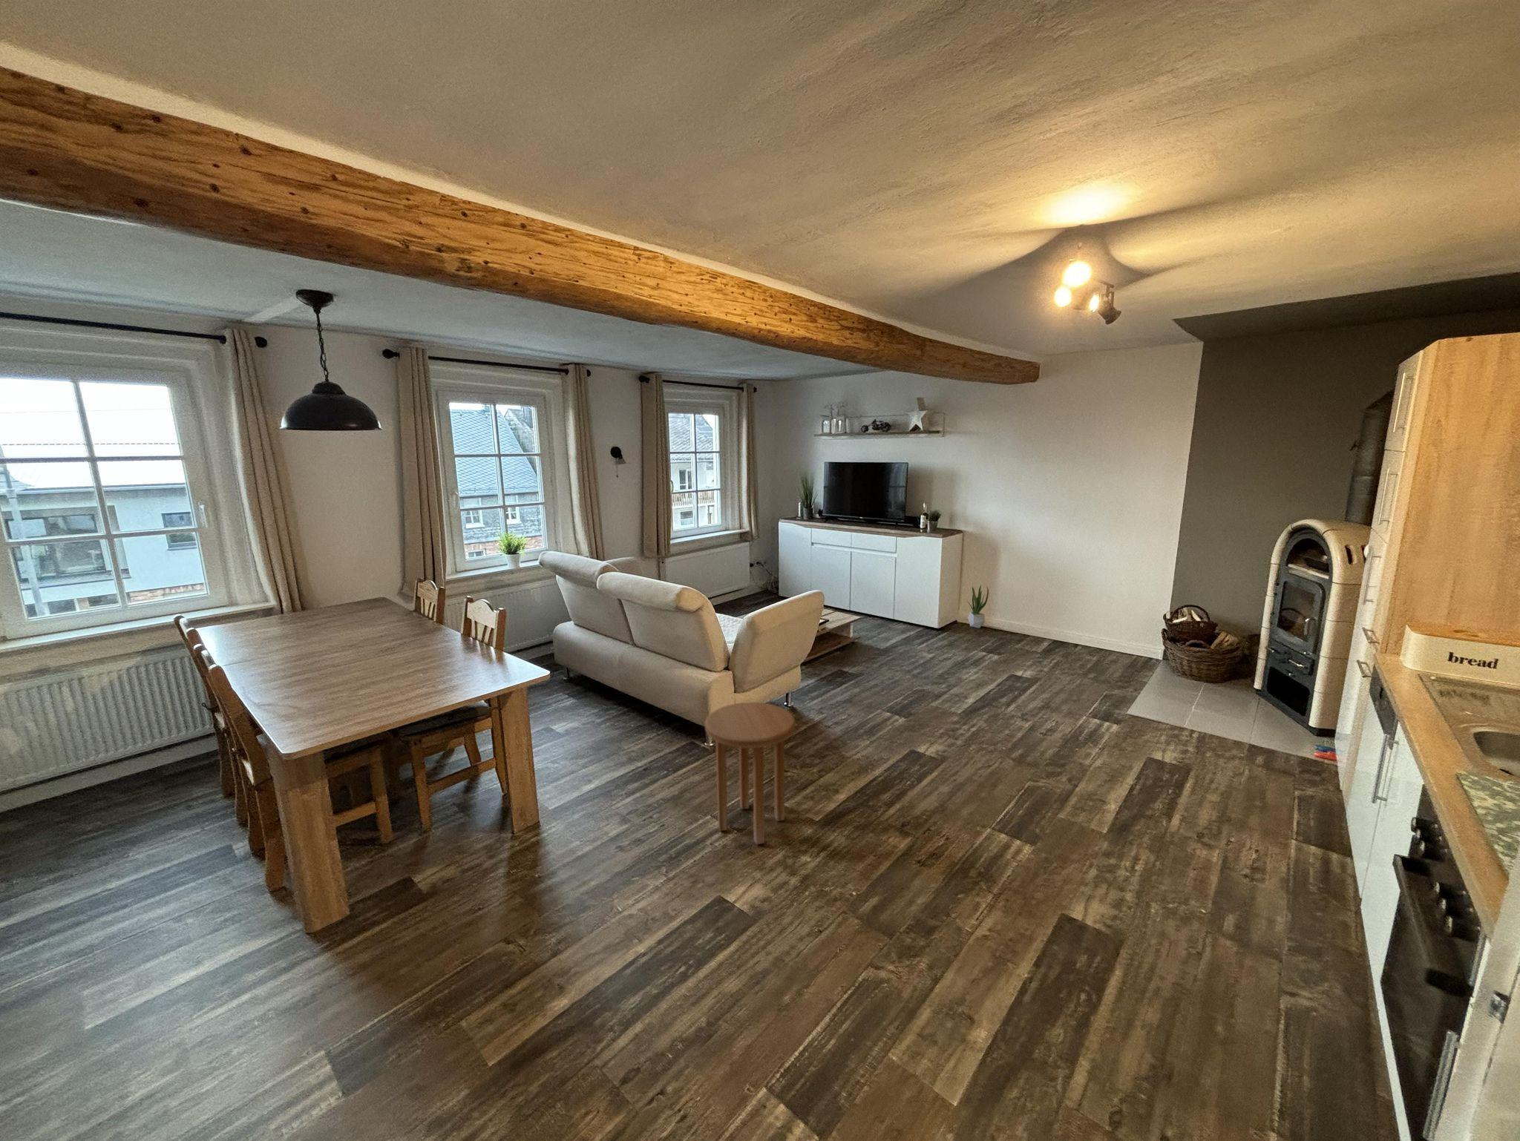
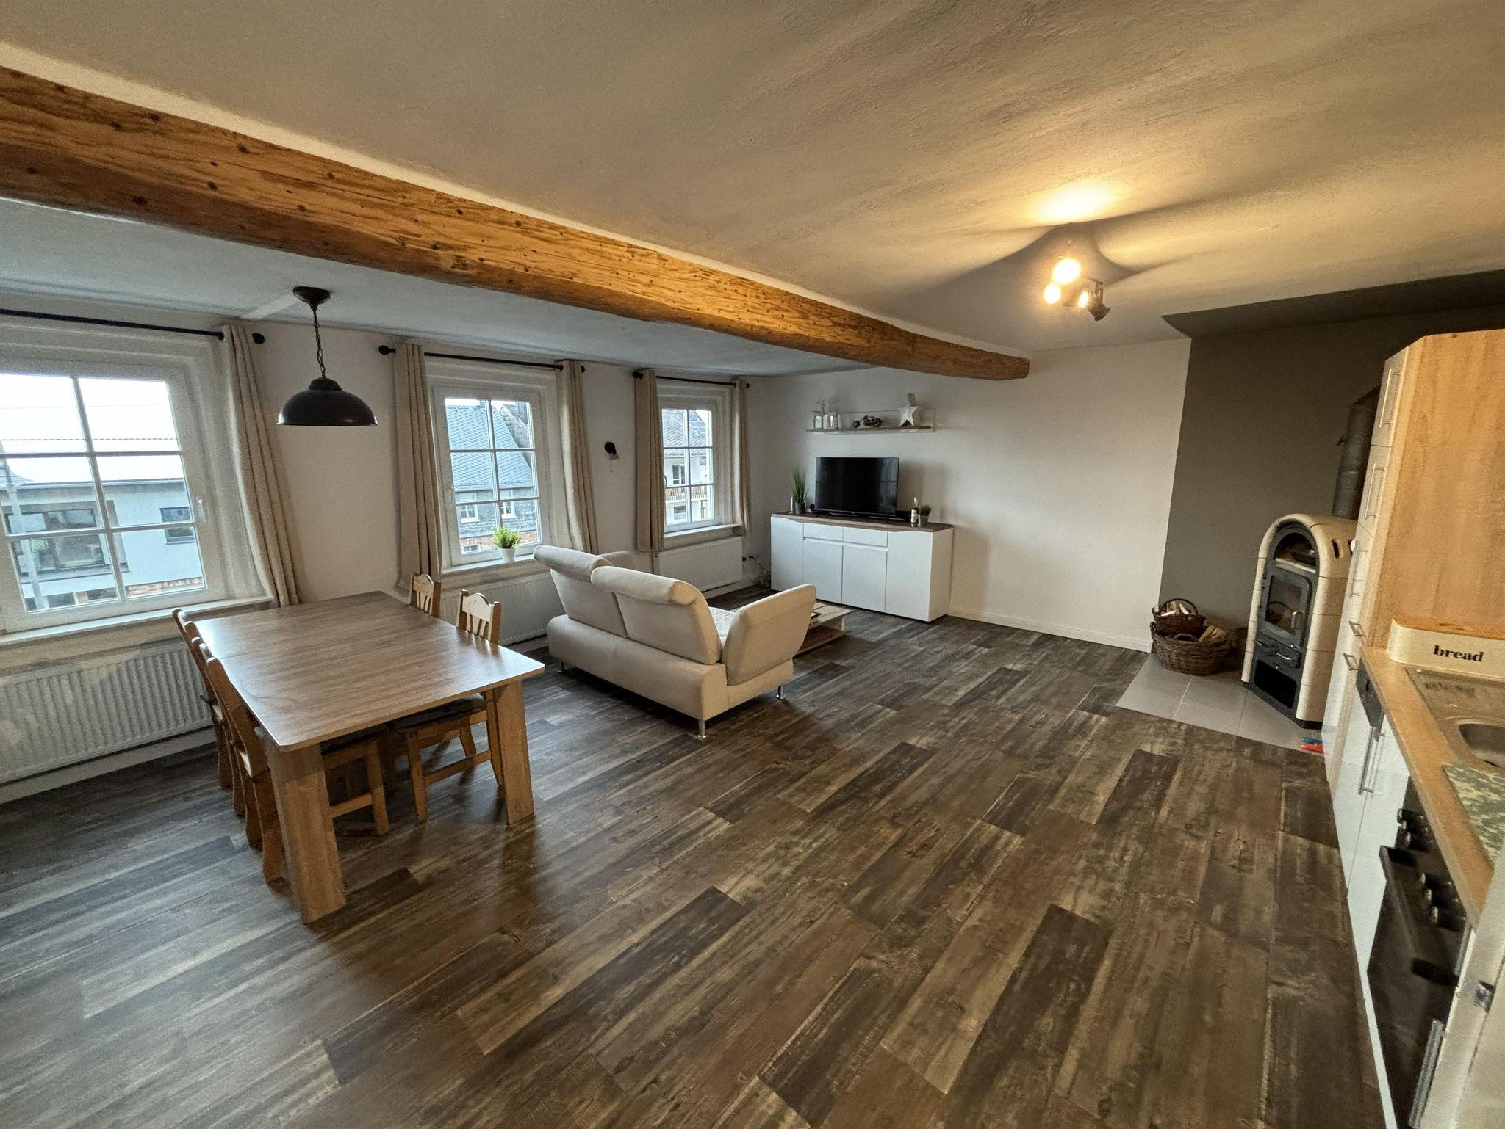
- potted plant (978, 606)
- side table (748, 772)
